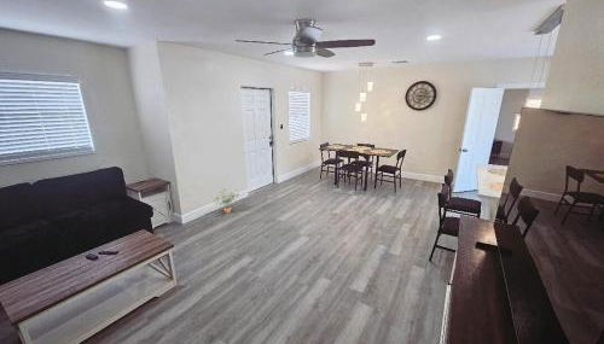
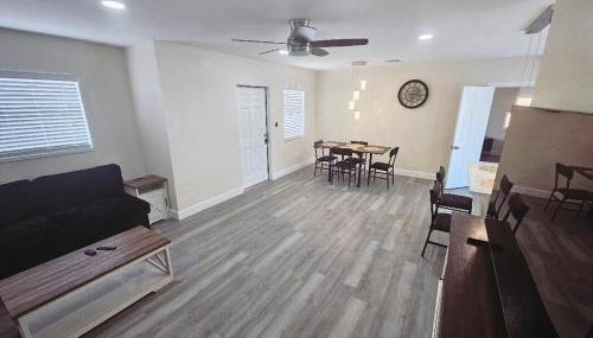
- potted plant (226, 200)
